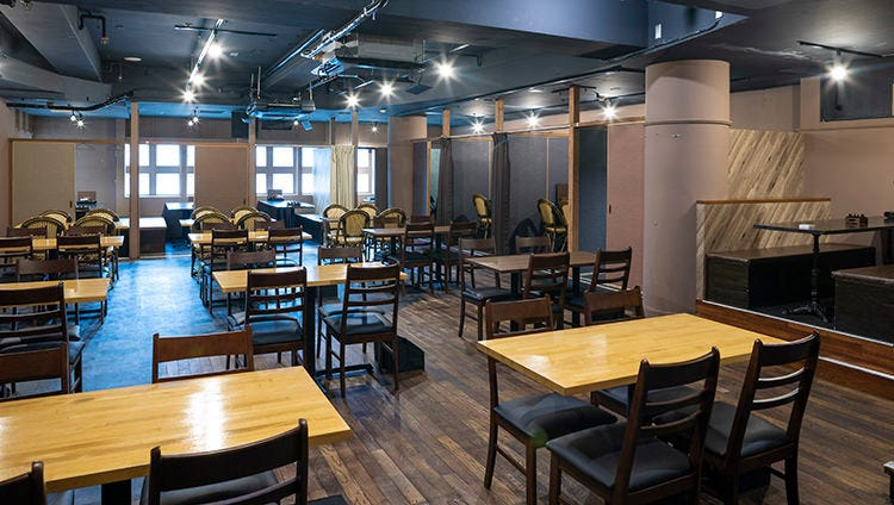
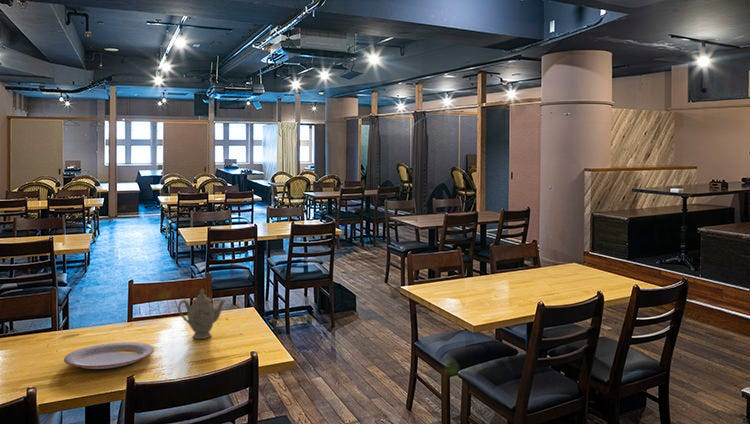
+ chinaware (202, 312)
+ plate (110, 356)
